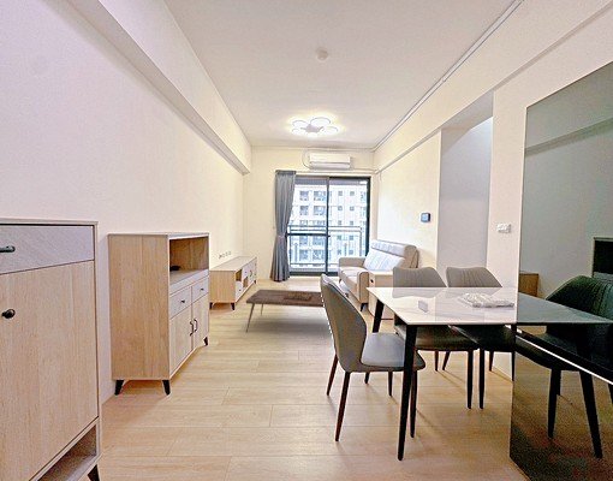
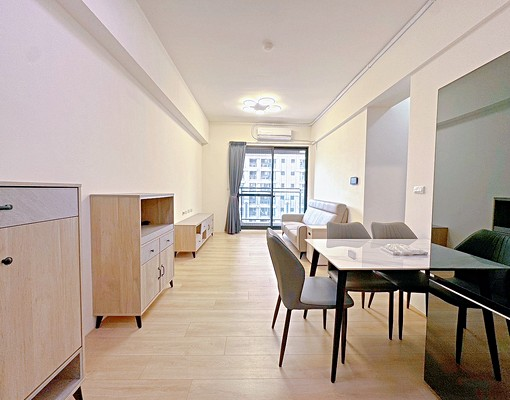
- coffee table (299, 305)
